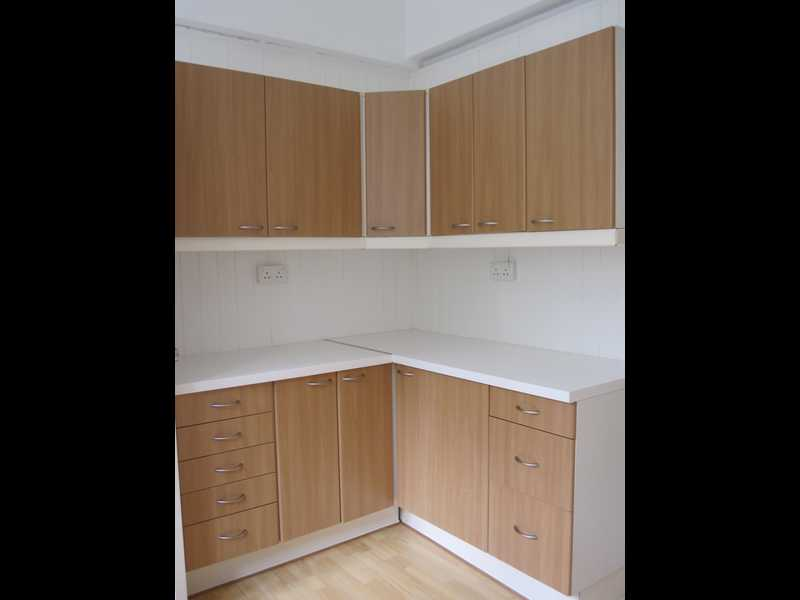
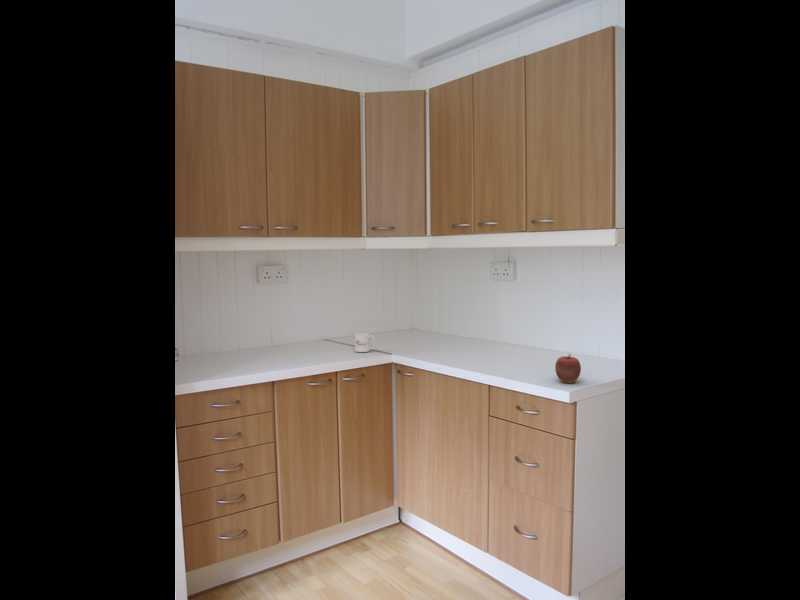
+ mug (365, 342)
+ apple (567, 368)
